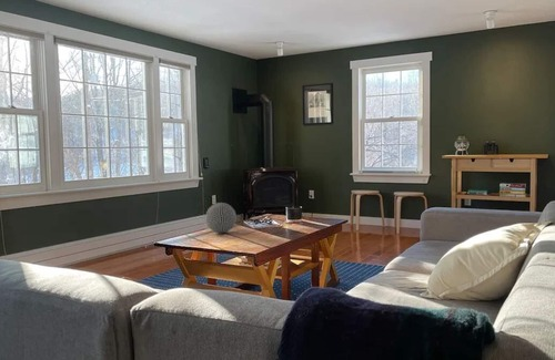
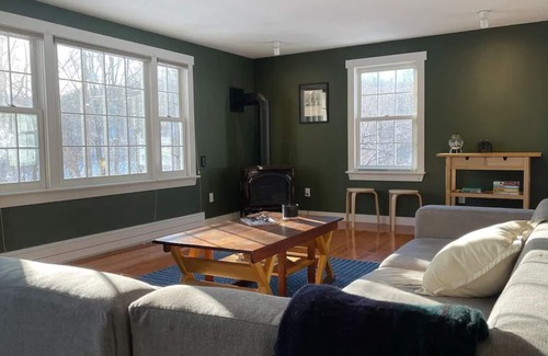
- decorative ball (221, 217)
